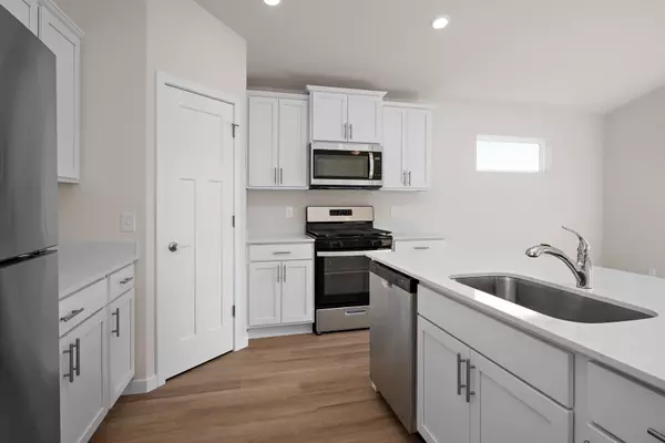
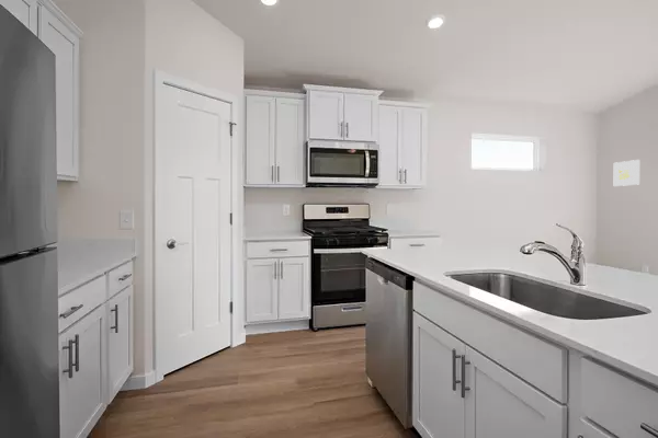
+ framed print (626, 173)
